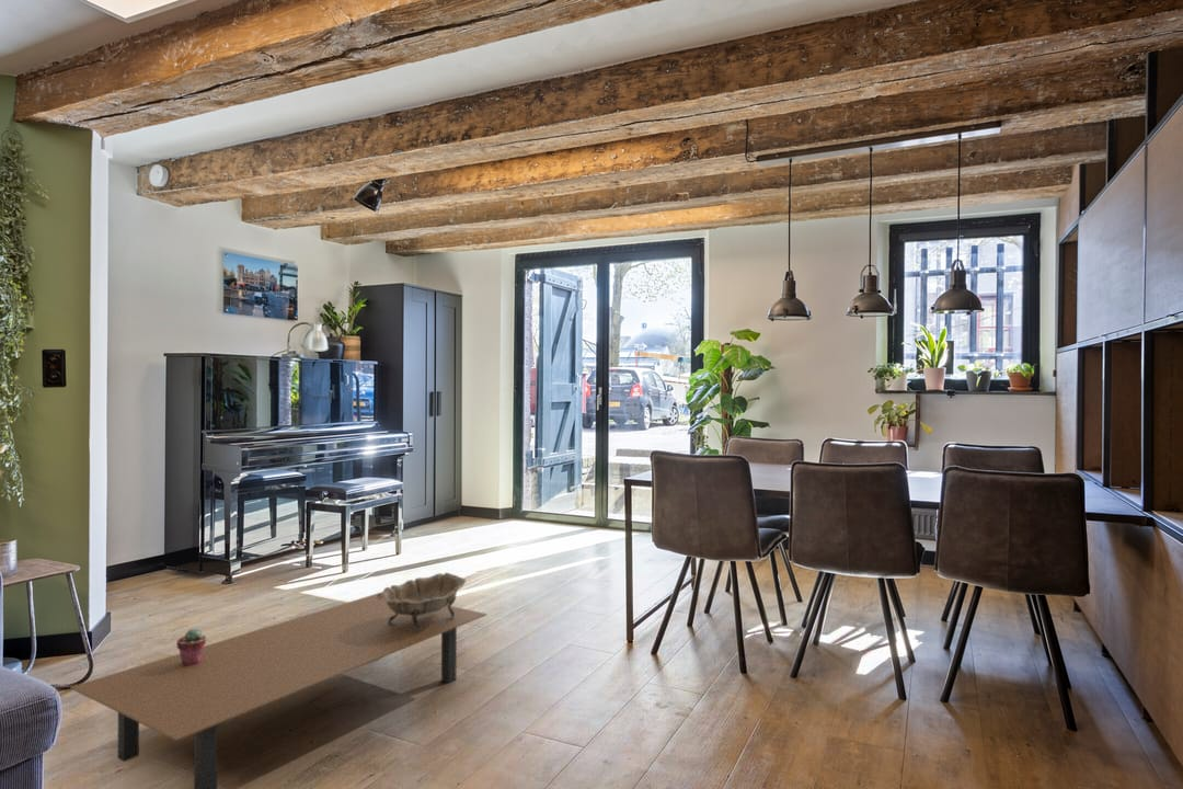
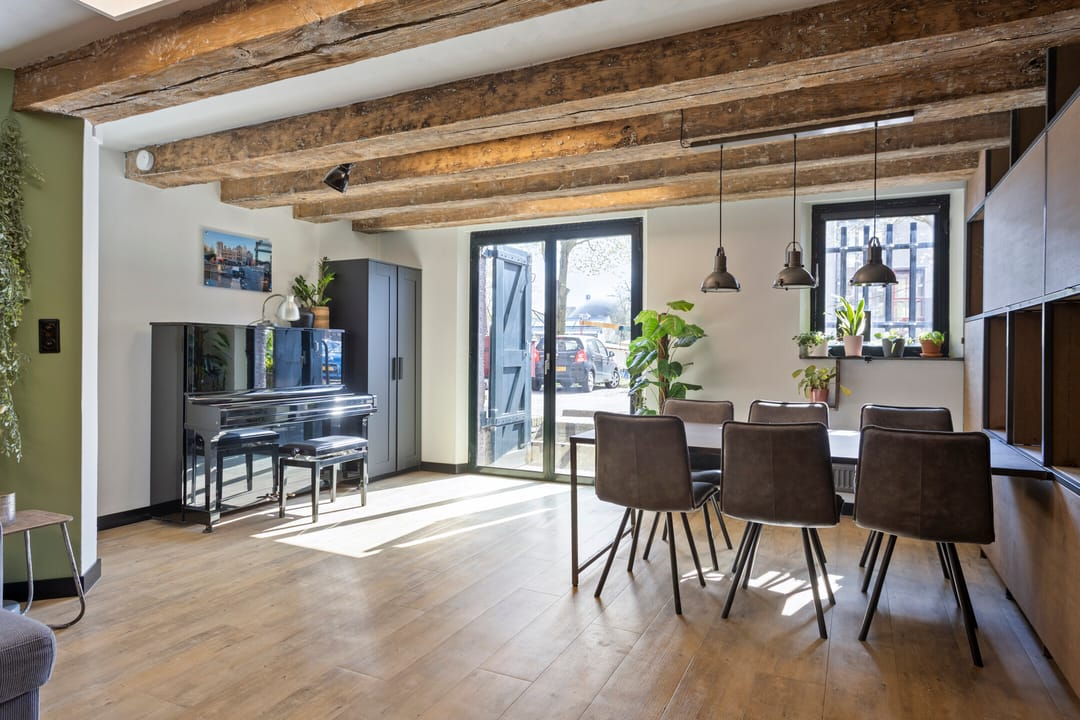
- potted succulent (192, 644)
- coffee table (308, 679)
- decorative bowl (423, 601)
